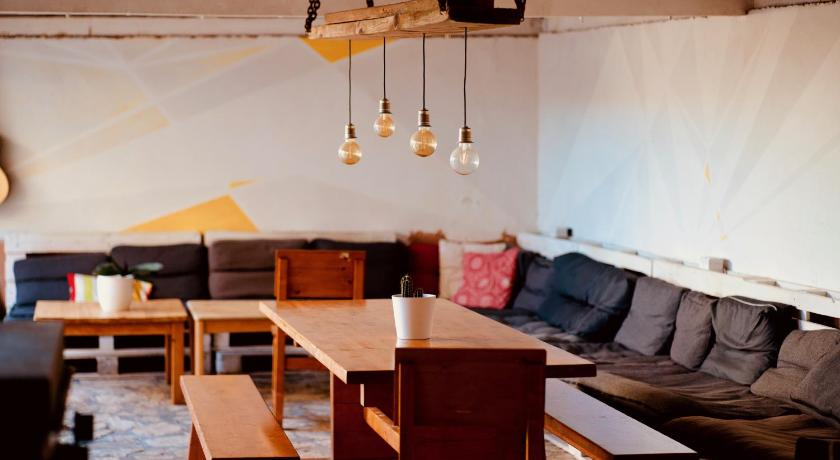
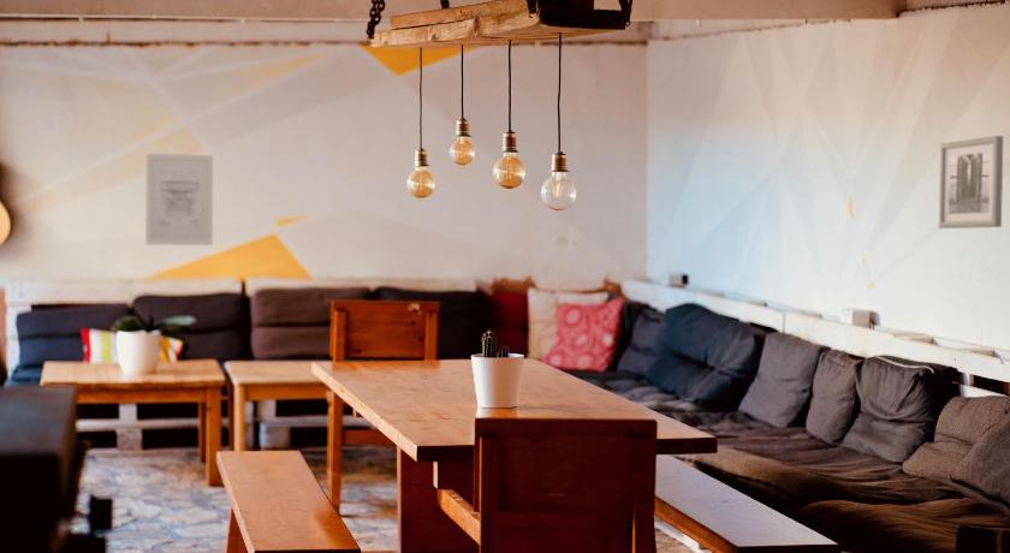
+ wall art (179, 200)
+ wall art (969, 183)
